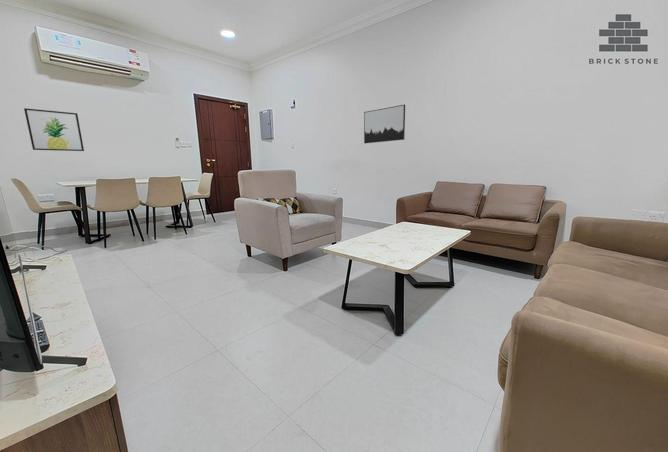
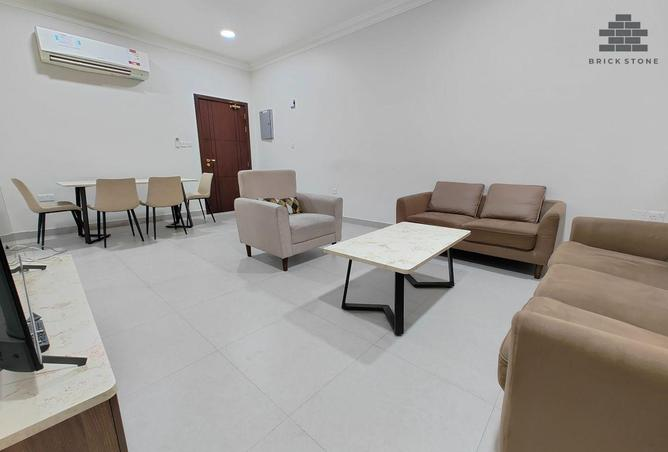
- wall art (383, 125)
- wall art (55, 131)
